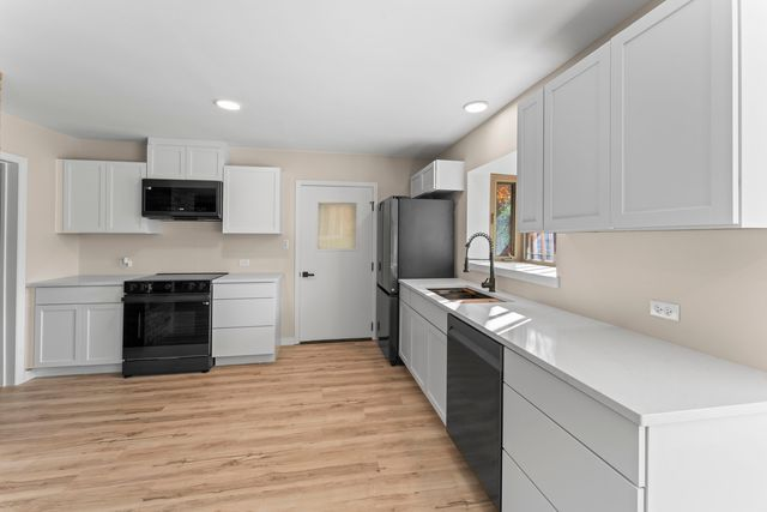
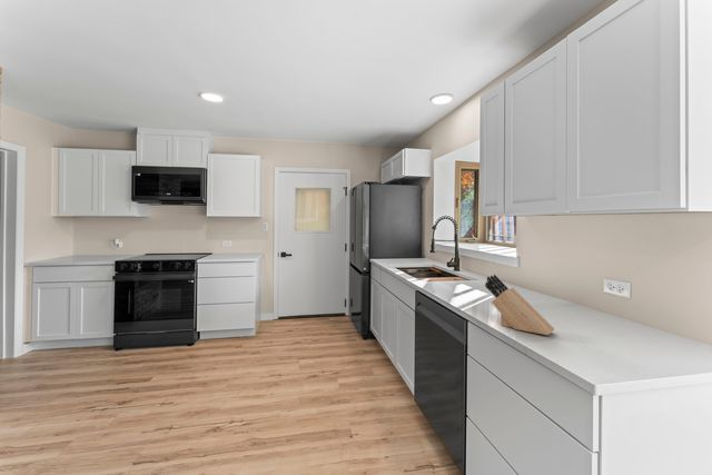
+ knife block (516, 301)
